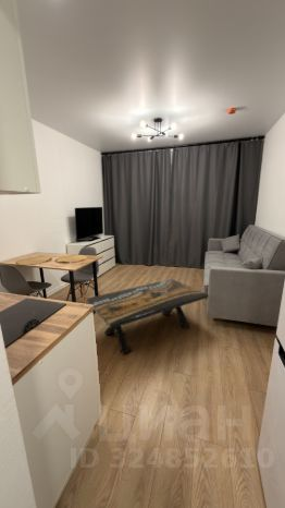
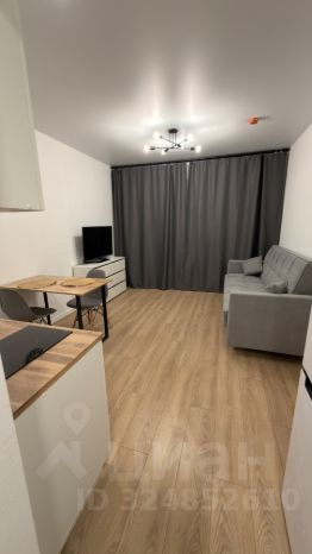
- coffee table (148, 313)
